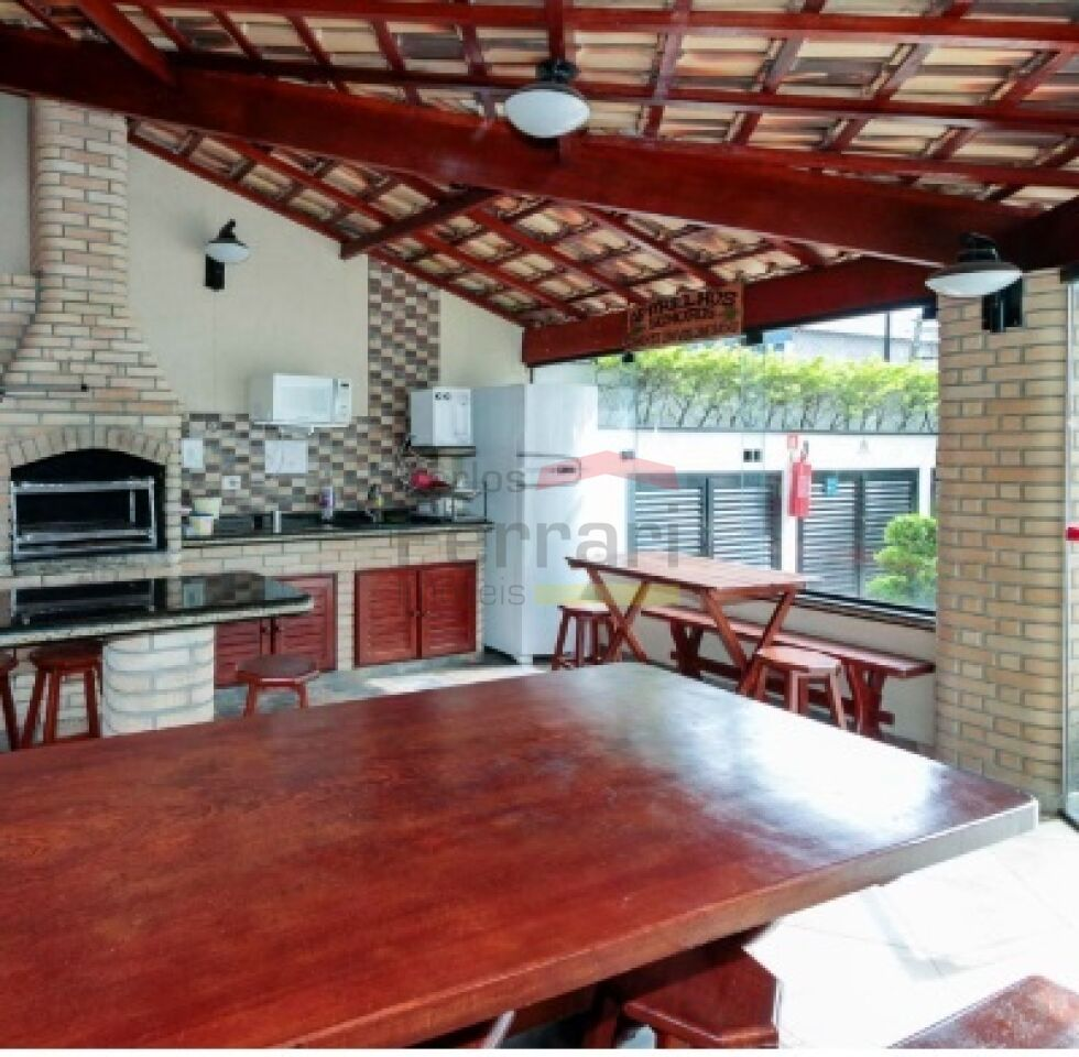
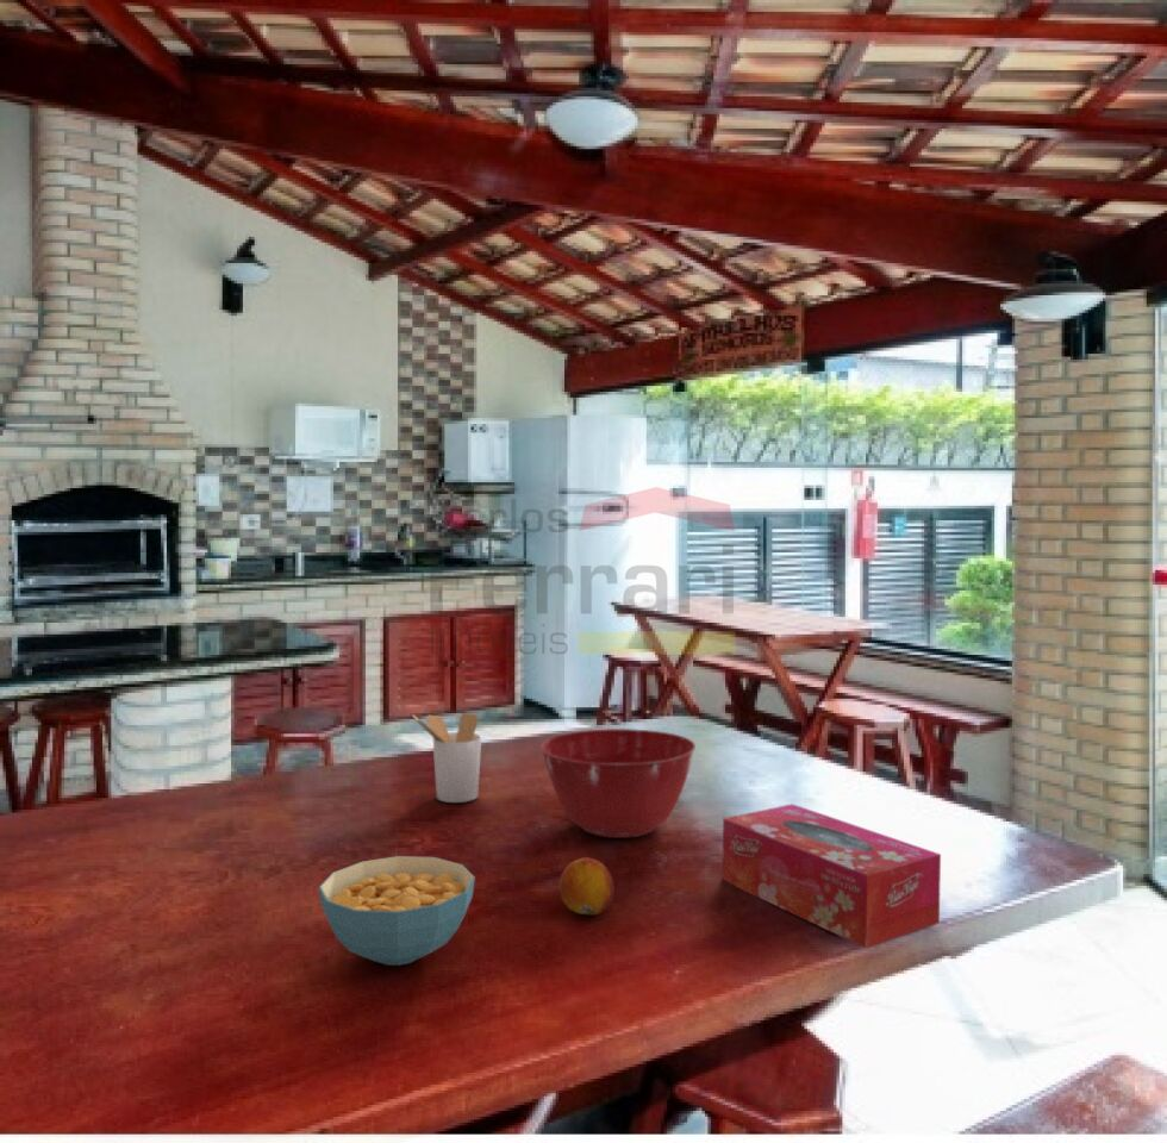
+ tissue box (824, 868)
+ cereal bowl (398, 918)
+ utensil holder (445, 754)
+ fruit (586, 885)
+ mixing bowl (617, 785)
